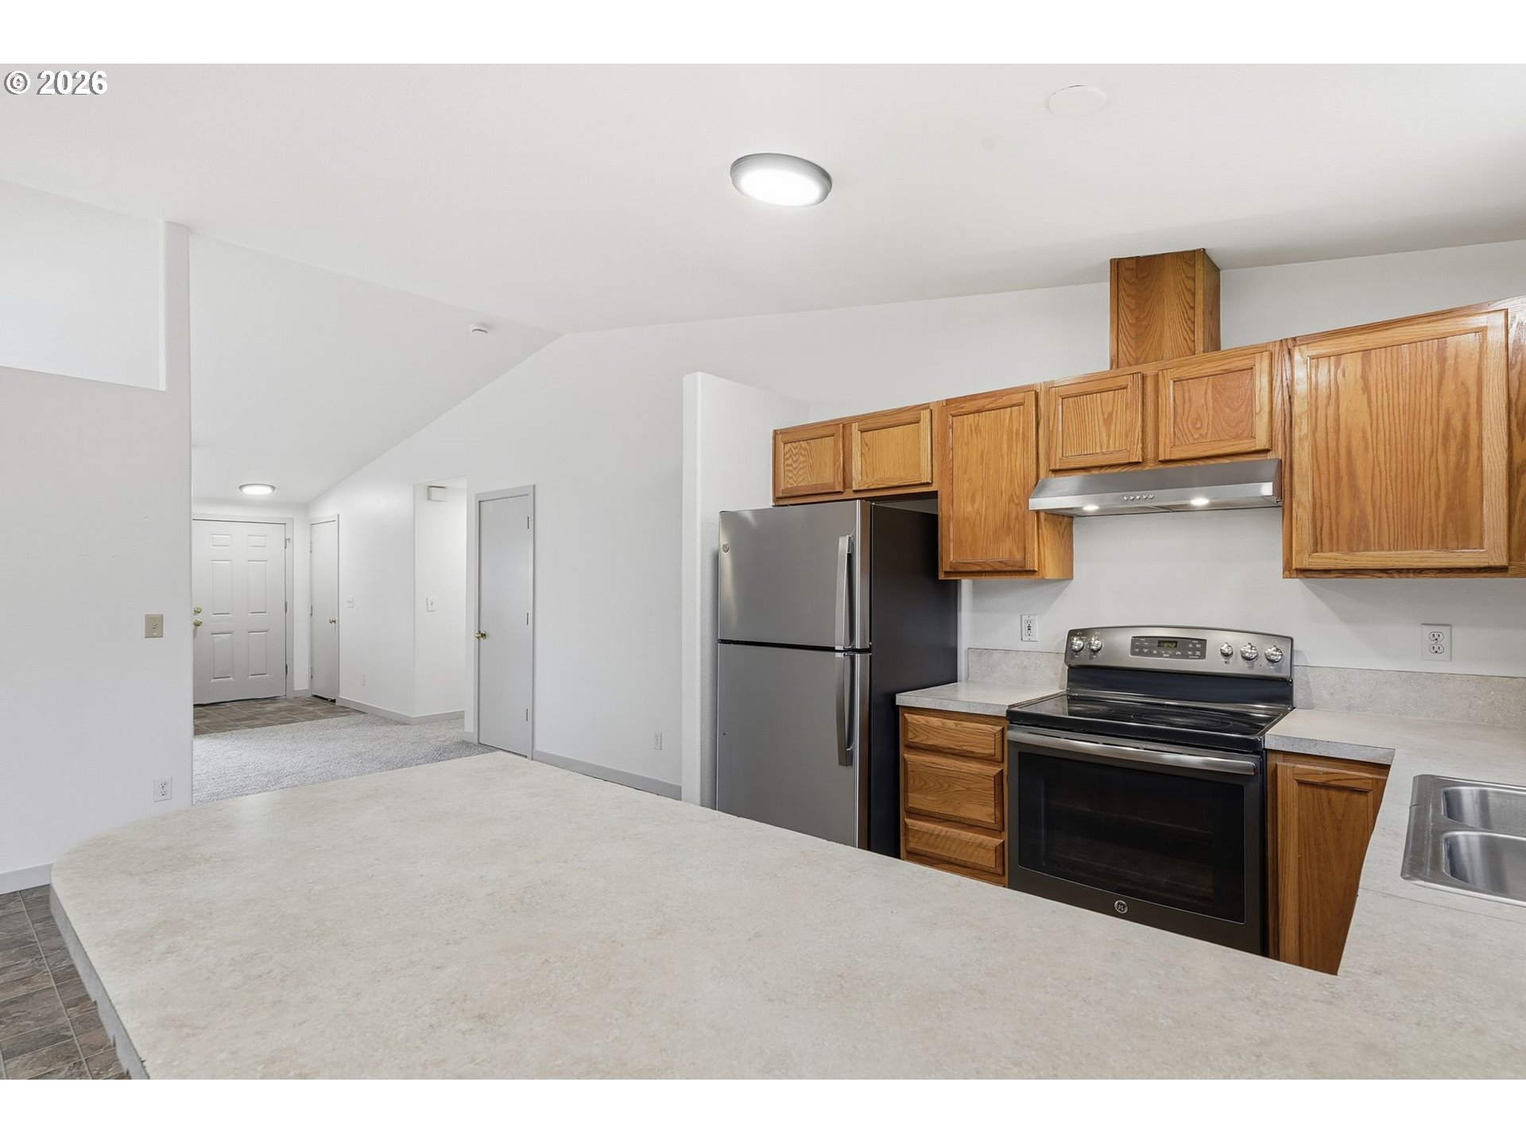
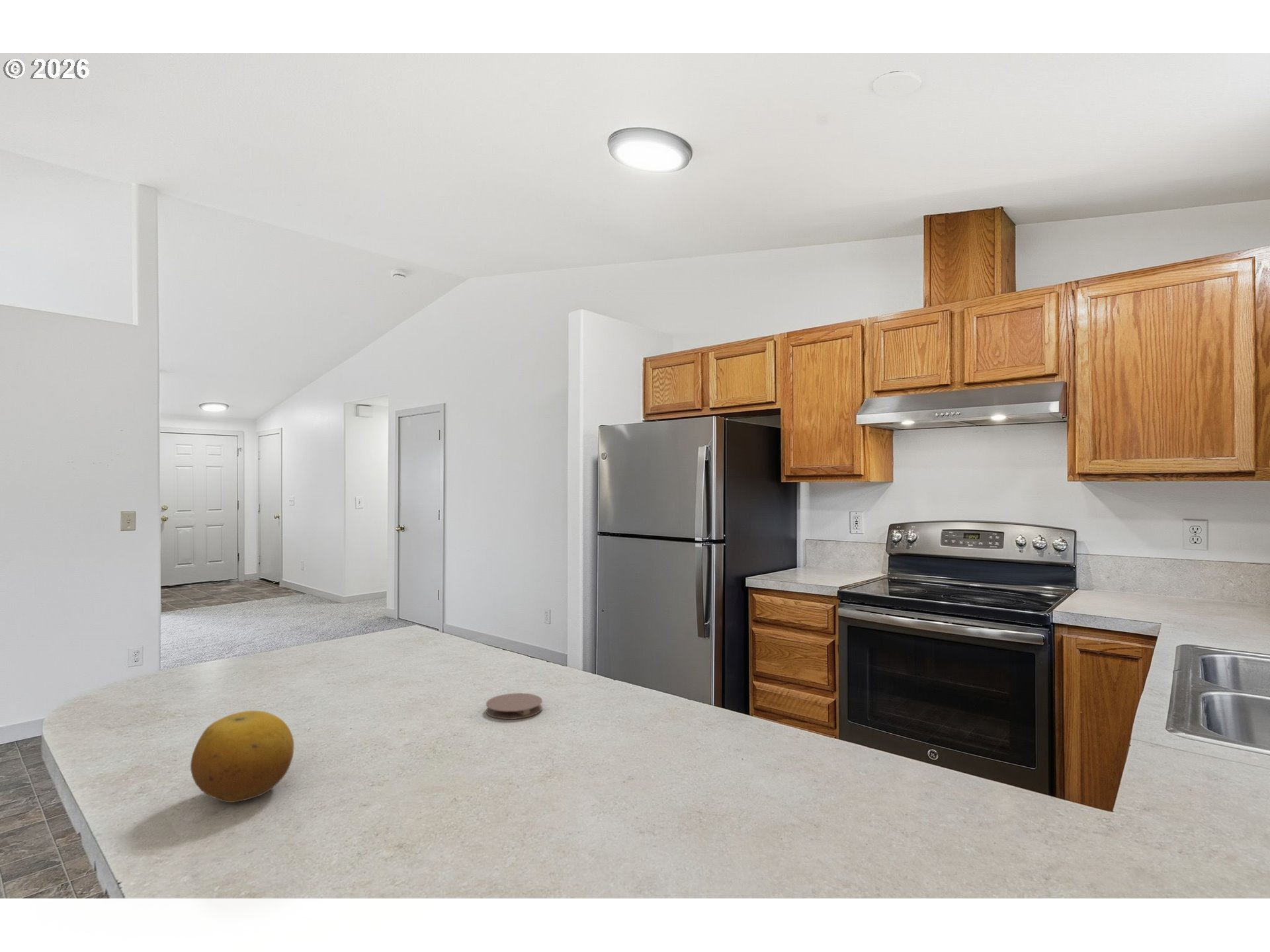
+ fruit (244, 755)
+ coaster (514, 705)
